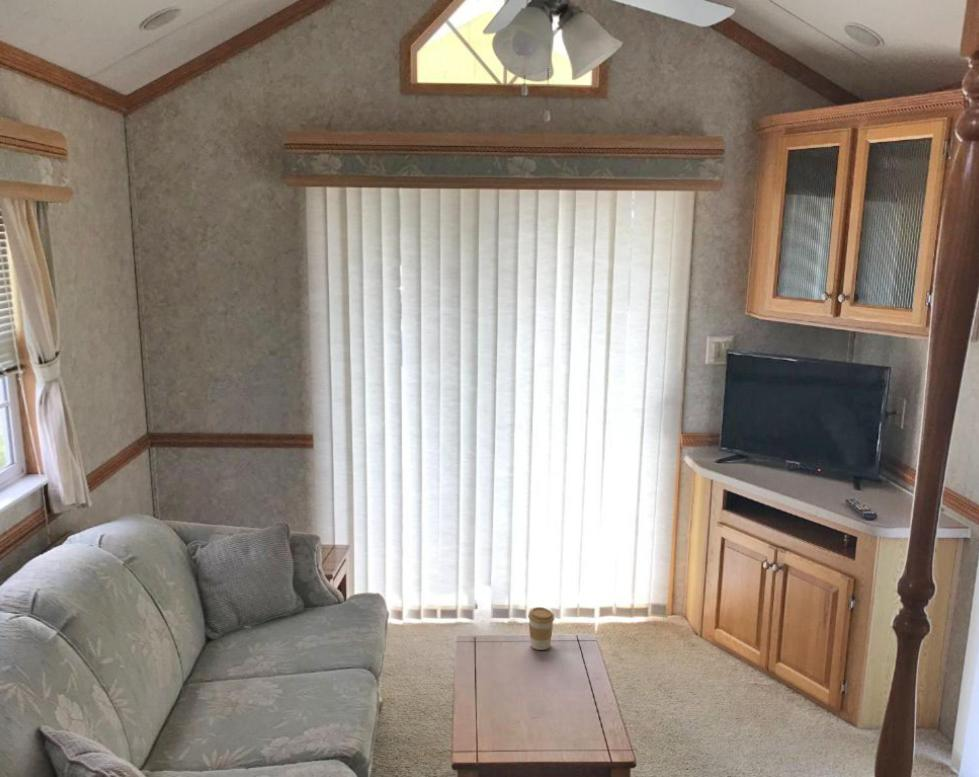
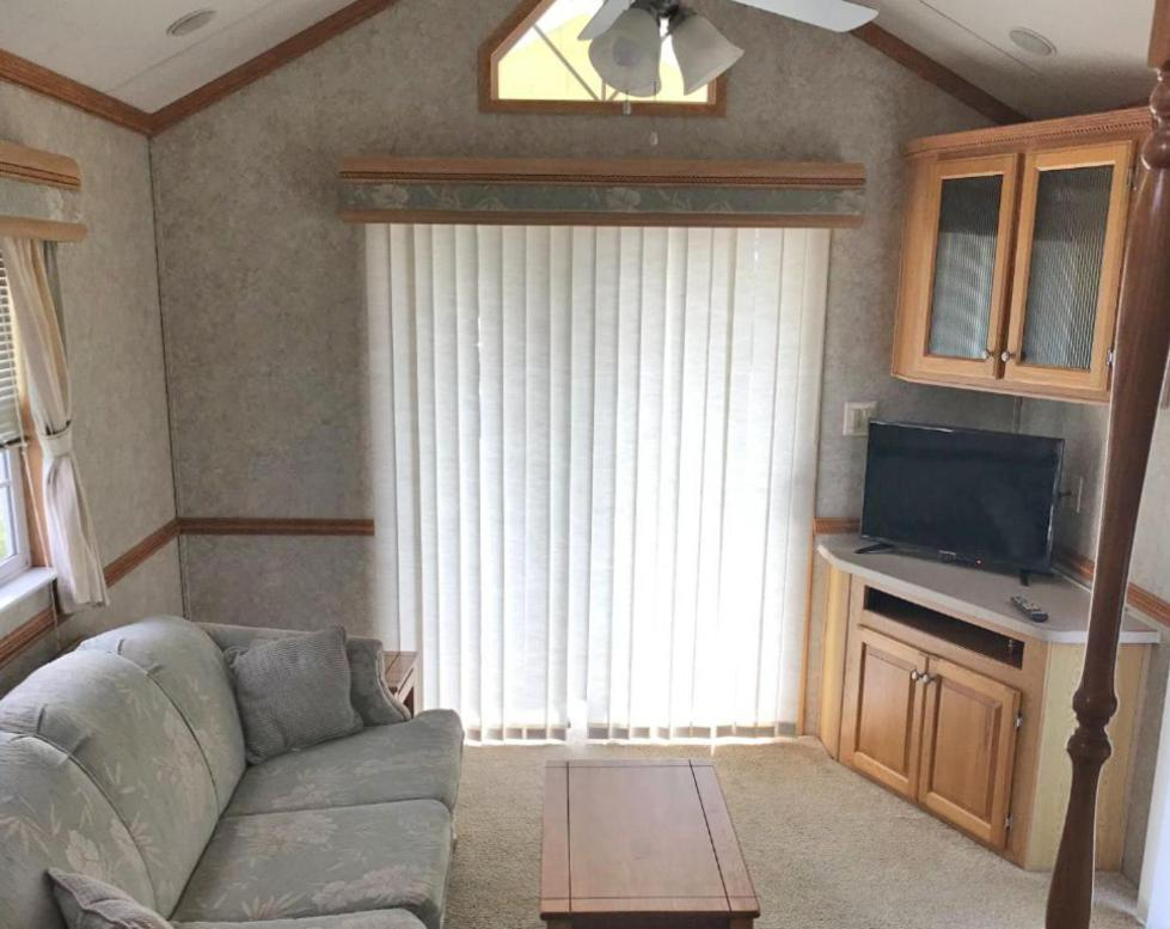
- coffee cup (540, 628)
